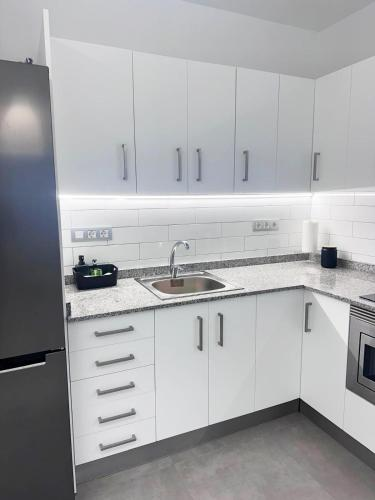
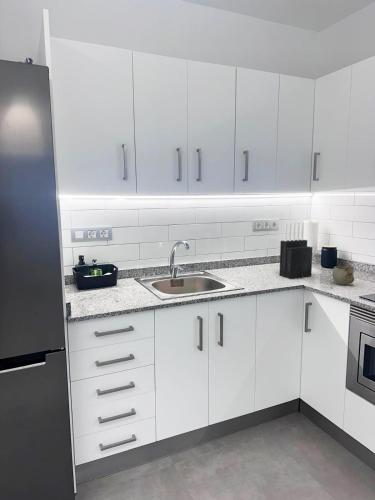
+ knife block (297, 249)
+ mug (343, 274)
